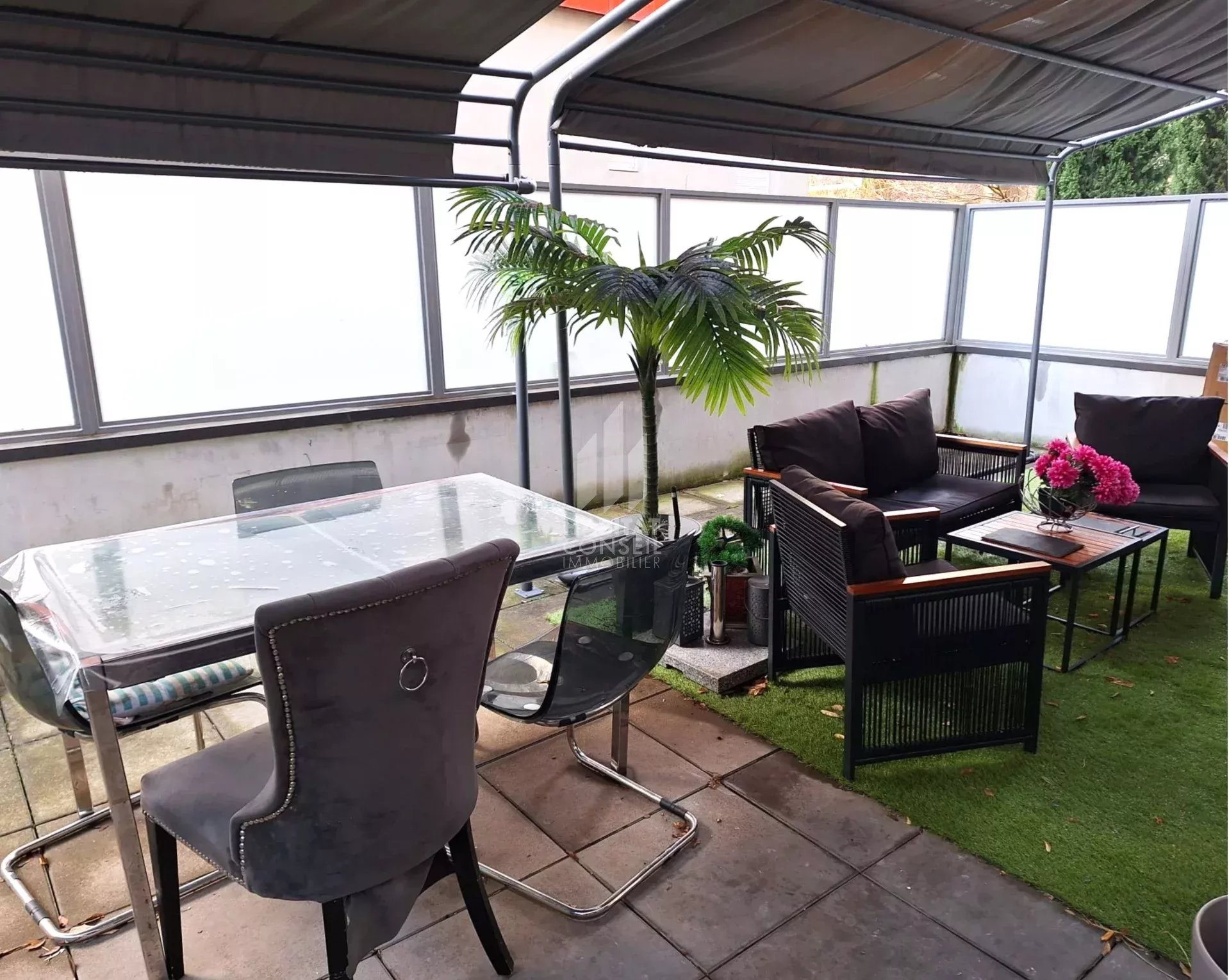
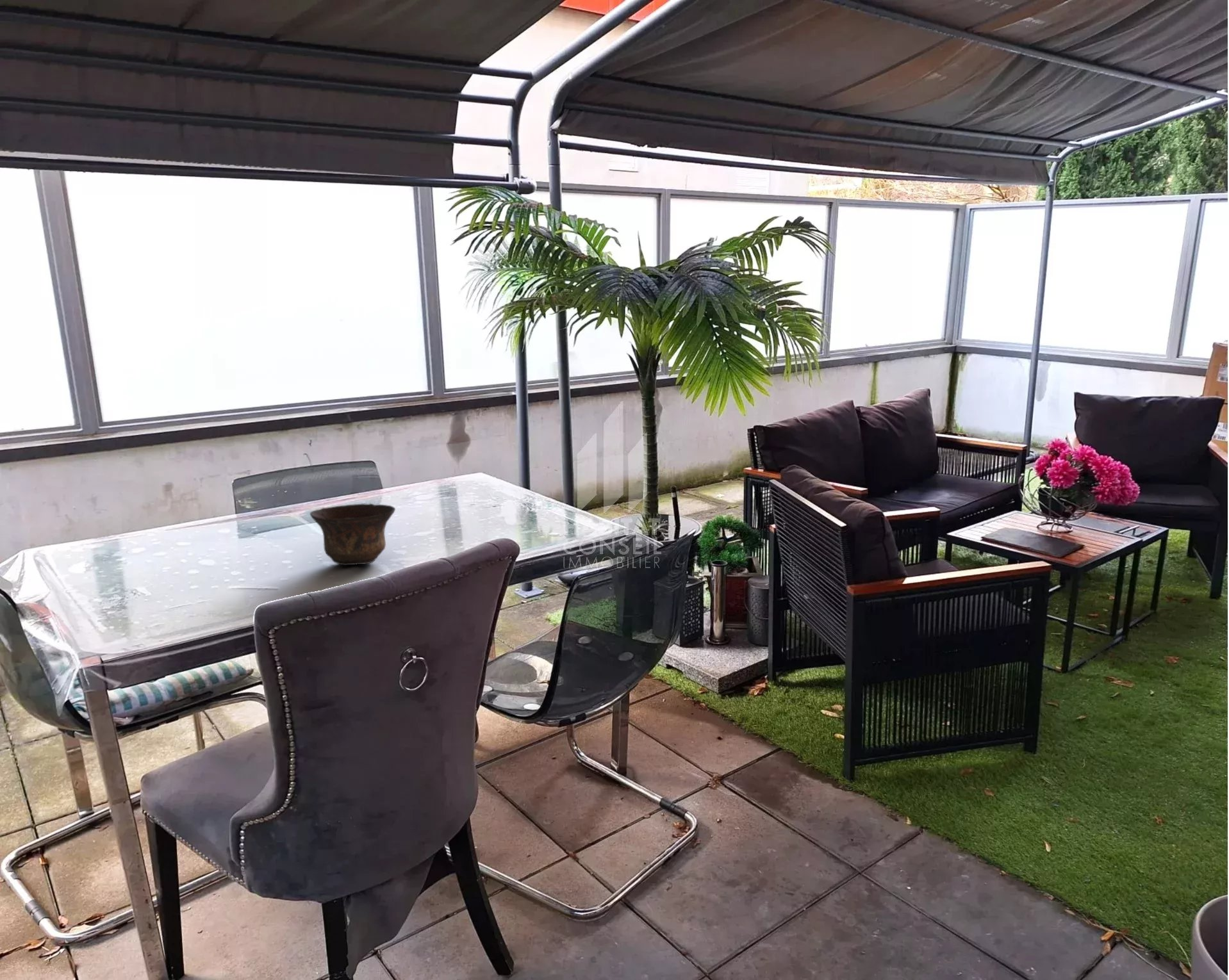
+ bowl (354, 535)
